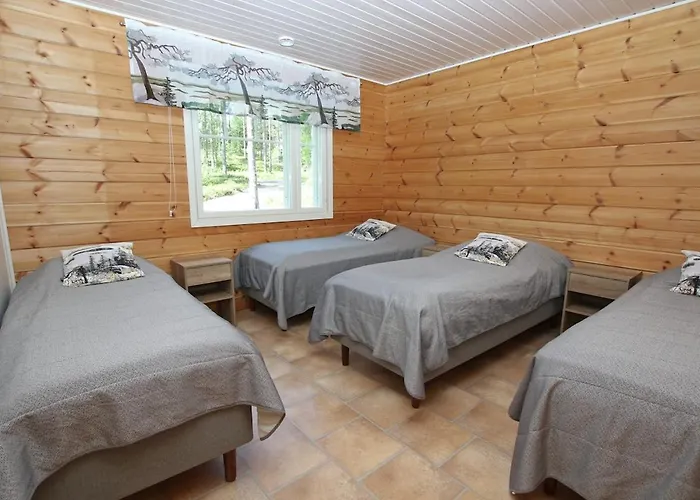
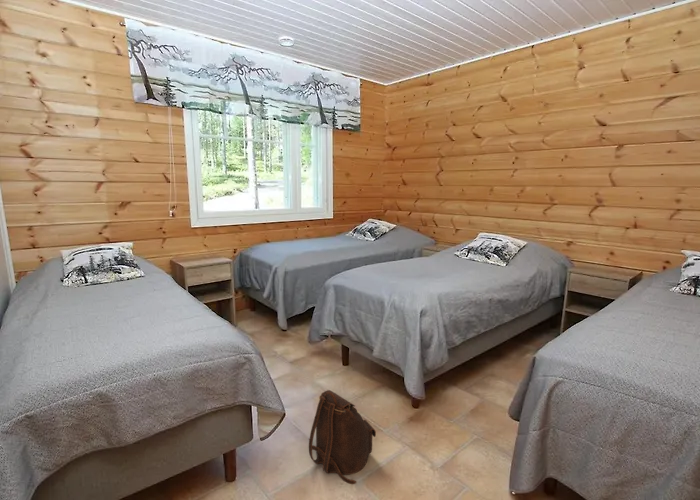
+ backpack (340, 422)
